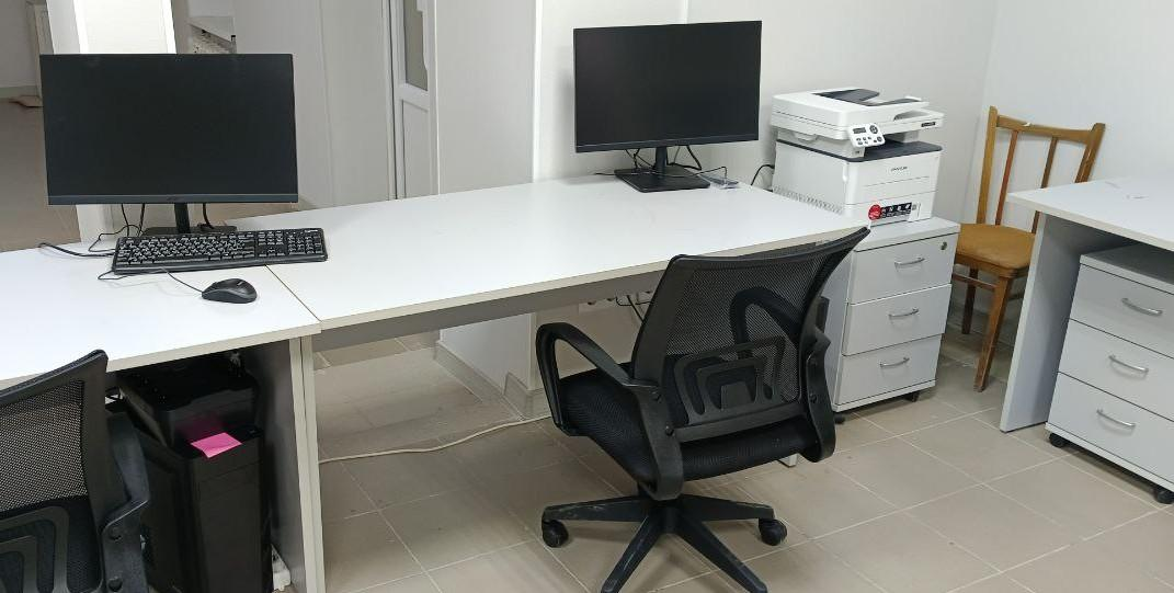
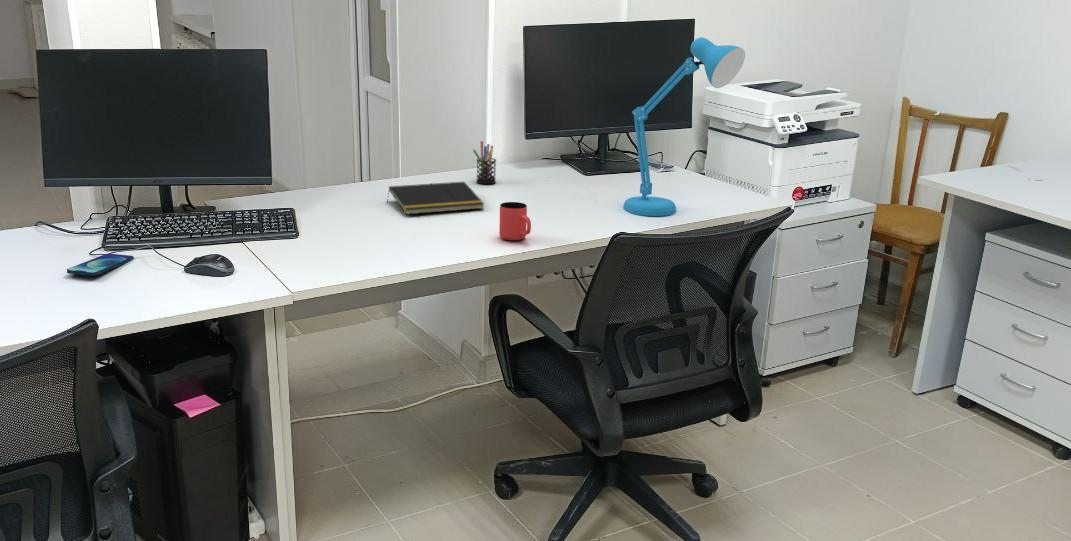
+ pen holder (483, 162)
+ notepad (436, 197)
+ cup (516, 222)
+ smartphone (101, 264)
+ desk lamp (656, 104)
